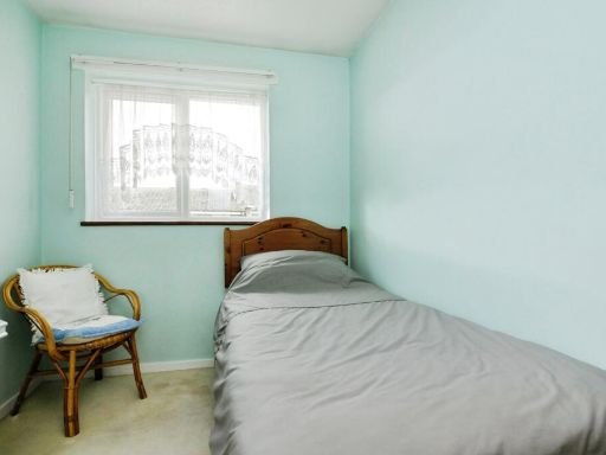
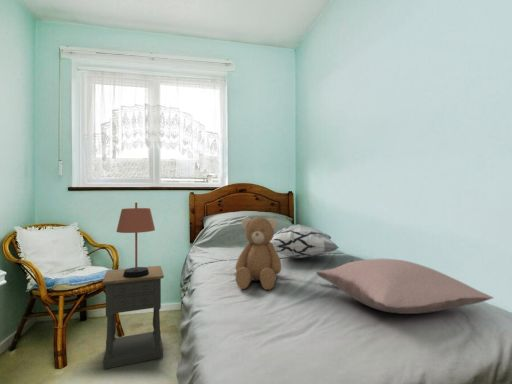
+ pillow (393, 282)
+ decorative pillow (301, 241)
+ teddy bear (258, 250)
+ table lamp (136, 237)
+ nightstand (134, 310)
